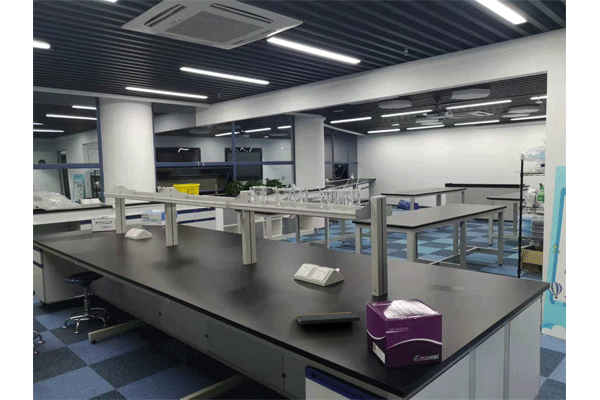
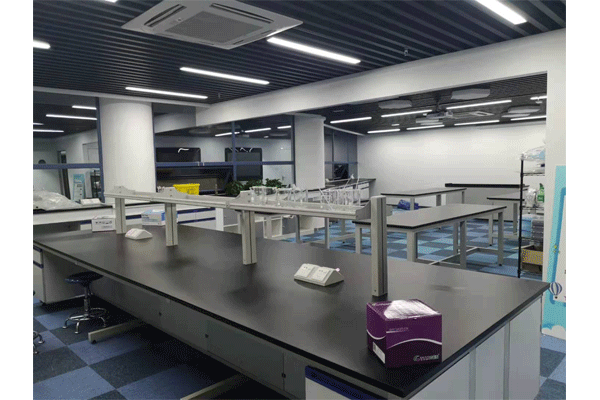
- notepad (326, 317)
